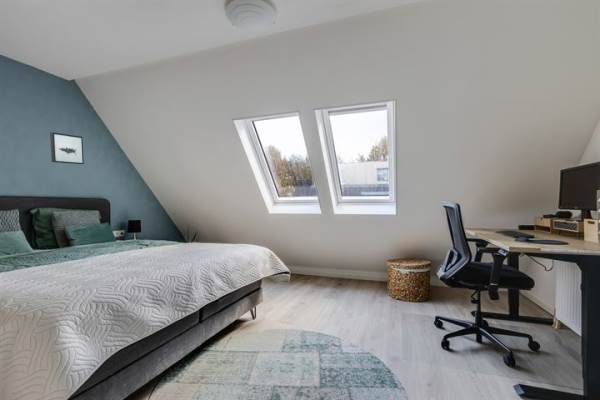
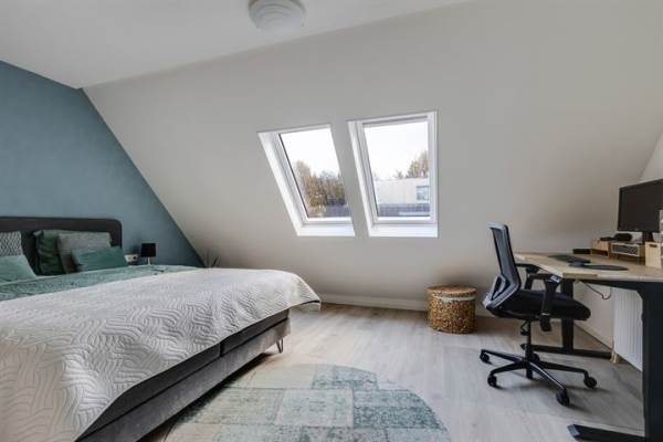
- wall art (67, 148)
